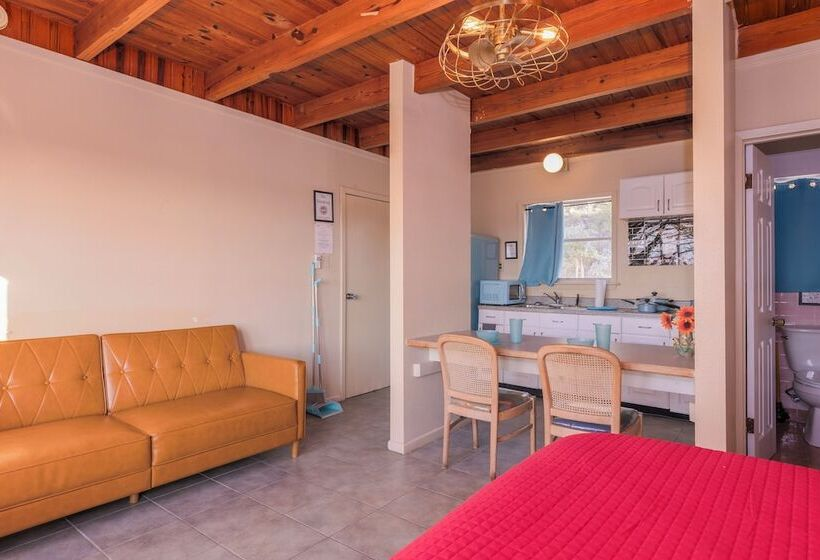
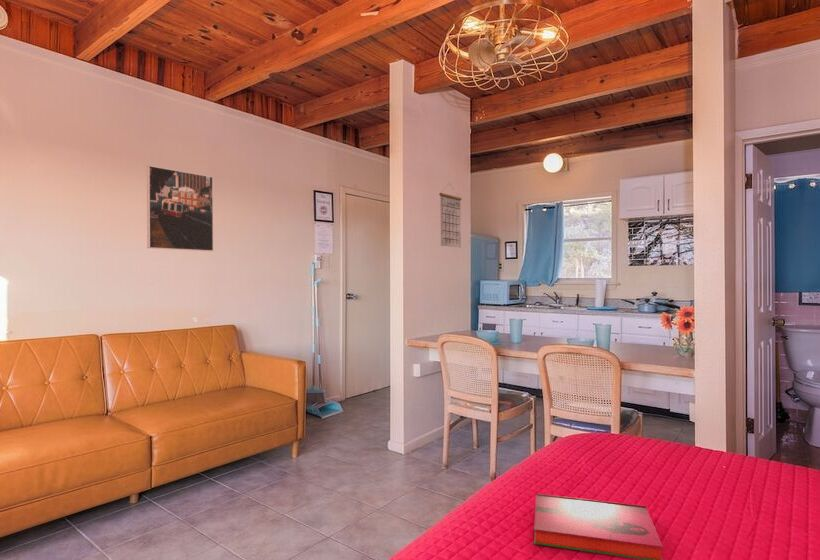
+ calendar (450, 214)
+ hardback book (592, 523)
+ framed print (181, 210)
